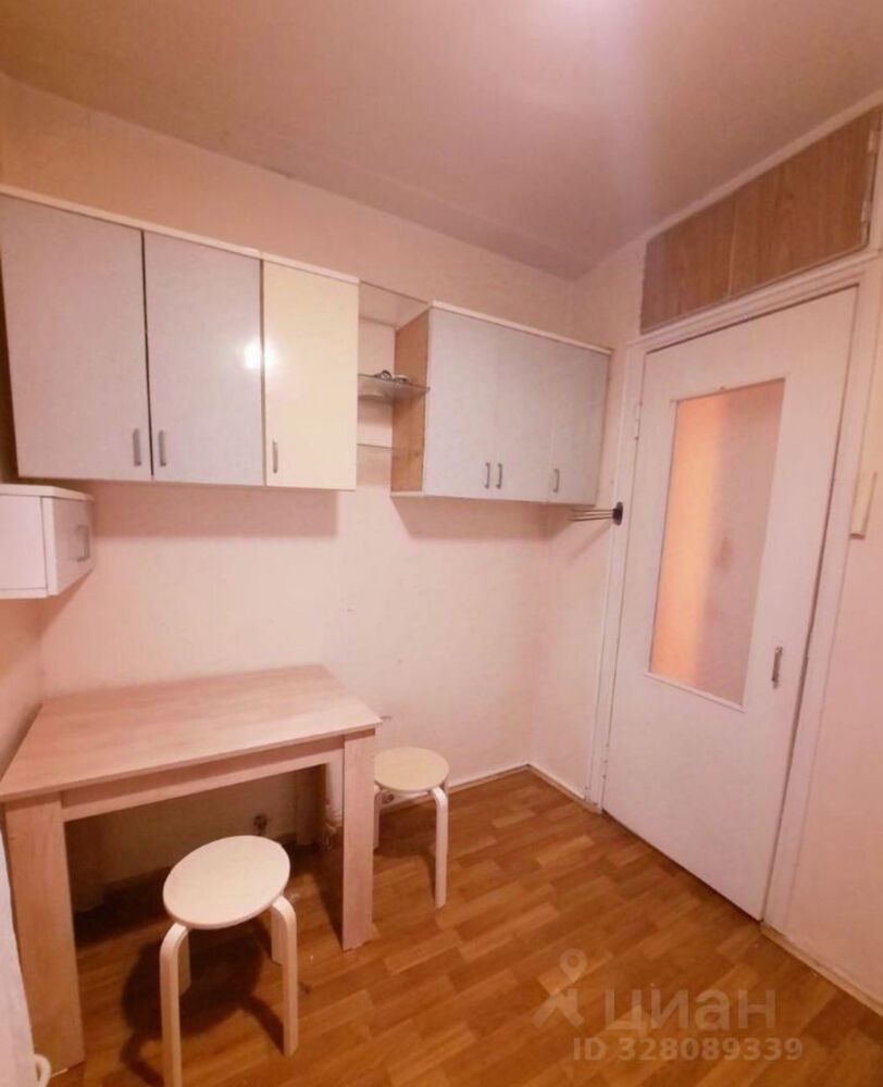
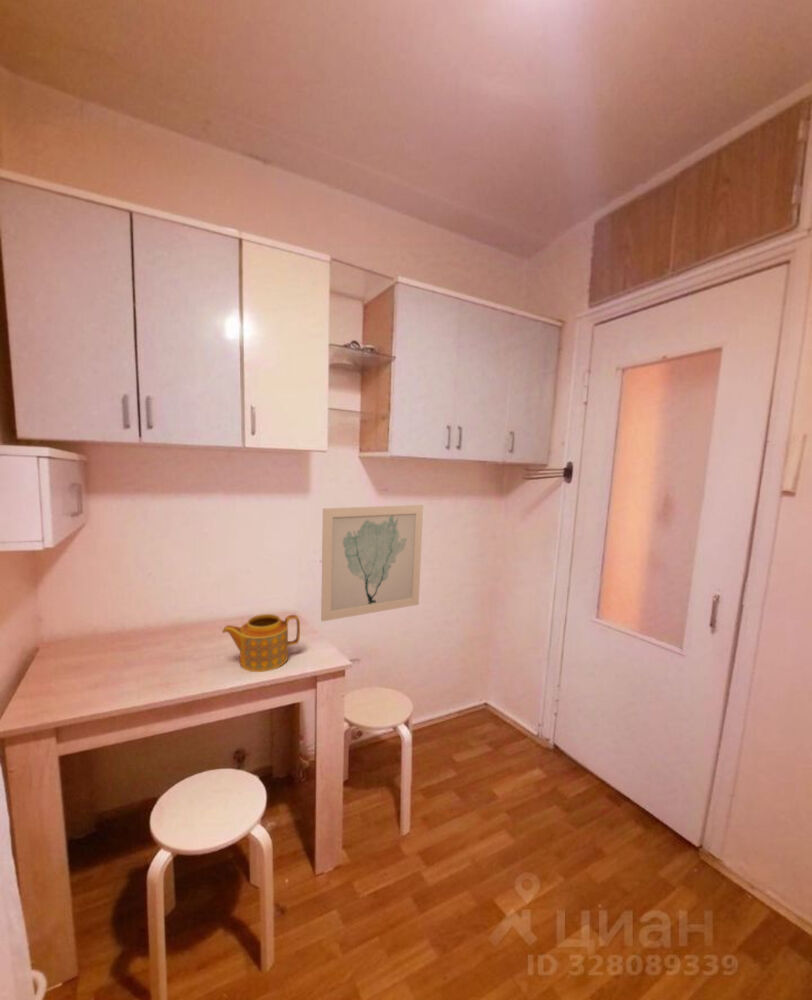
+ teapot (262, 640)
+ wall art (374, 560)
